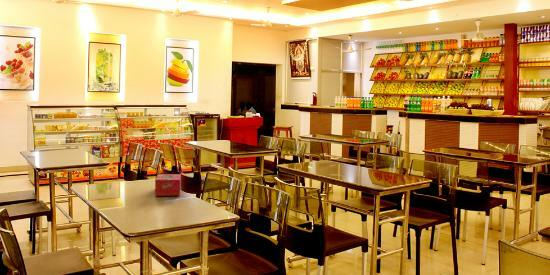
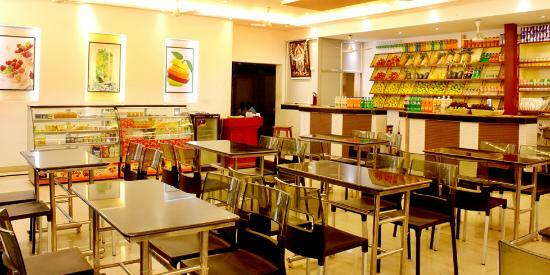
- tissue box (168, 184)
